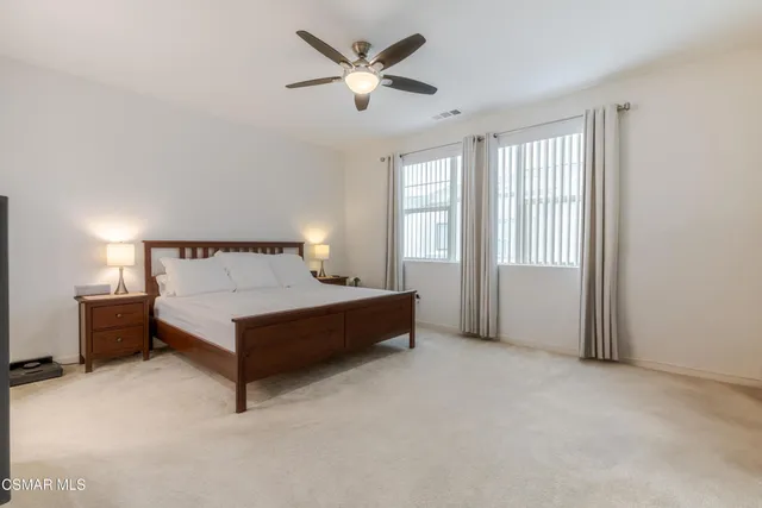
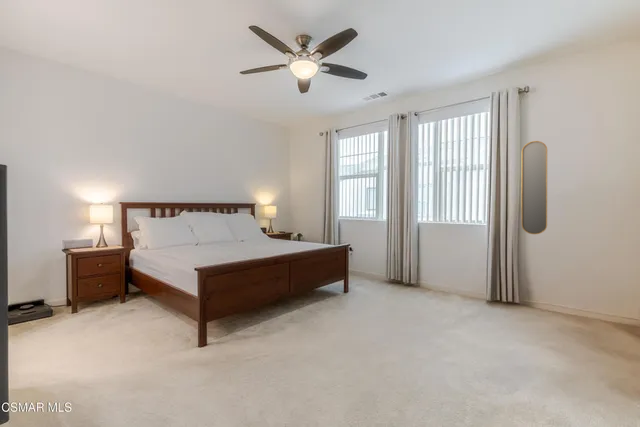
+ home mirror (534, 187)
